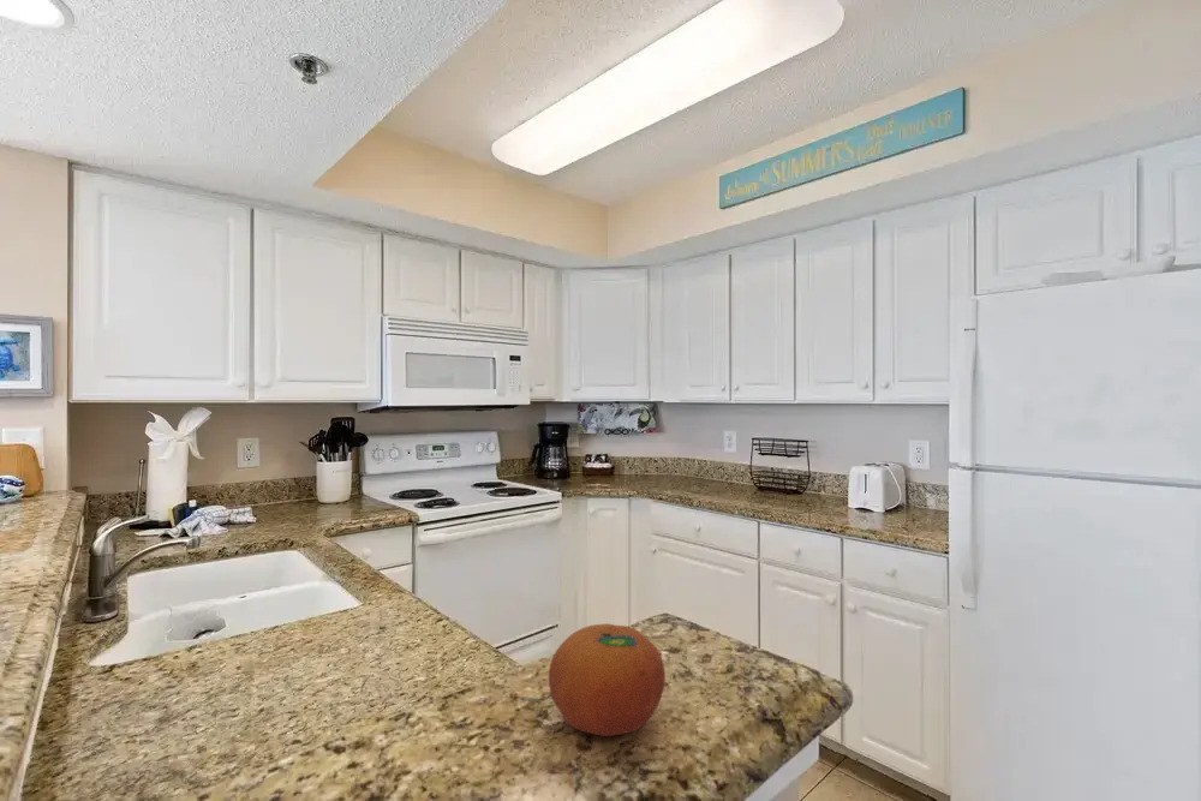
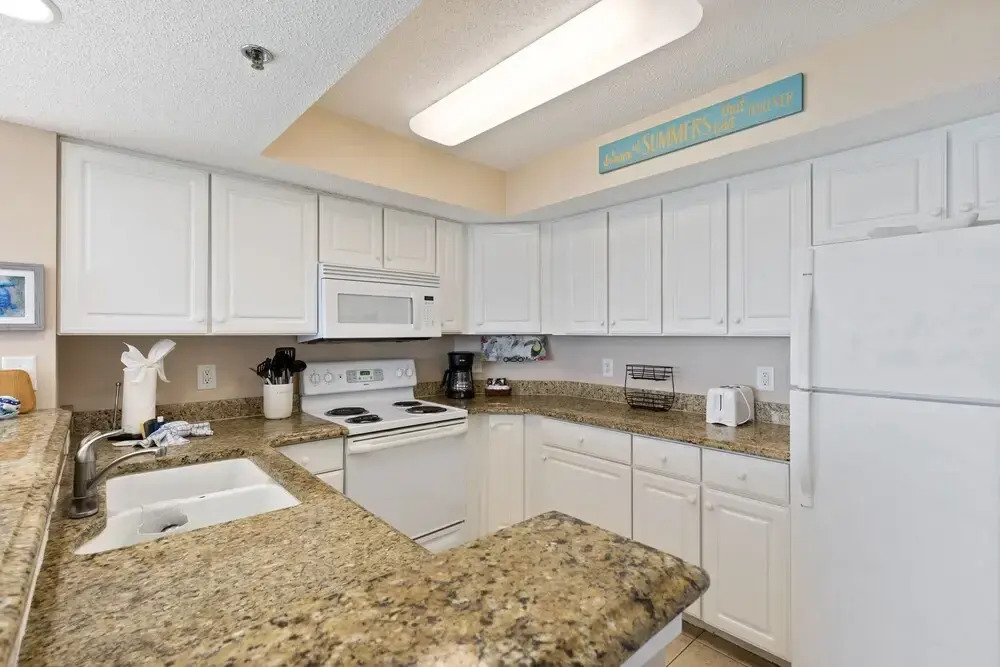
- fruit (607, 677)
